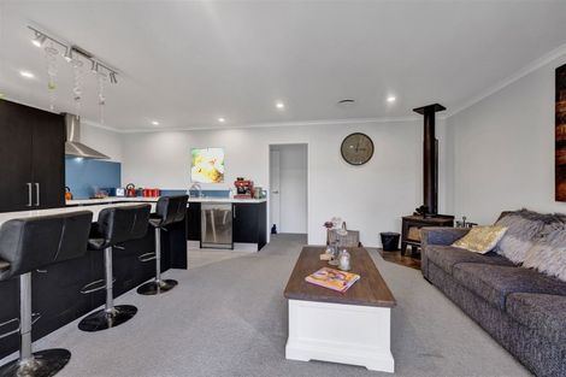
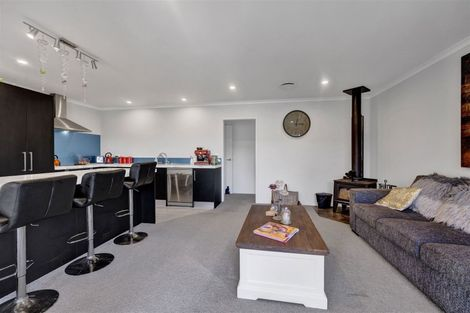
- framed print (207, 165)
